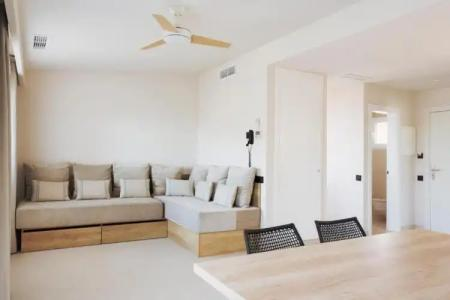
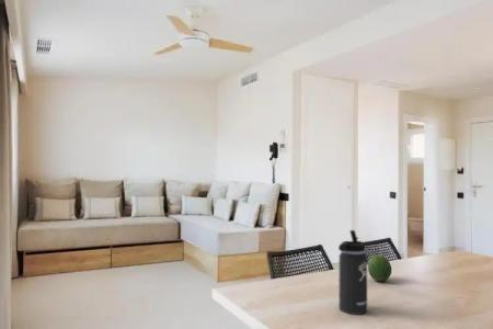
+ thermos bottle (351, 270)
+ fruit (379, 266)
